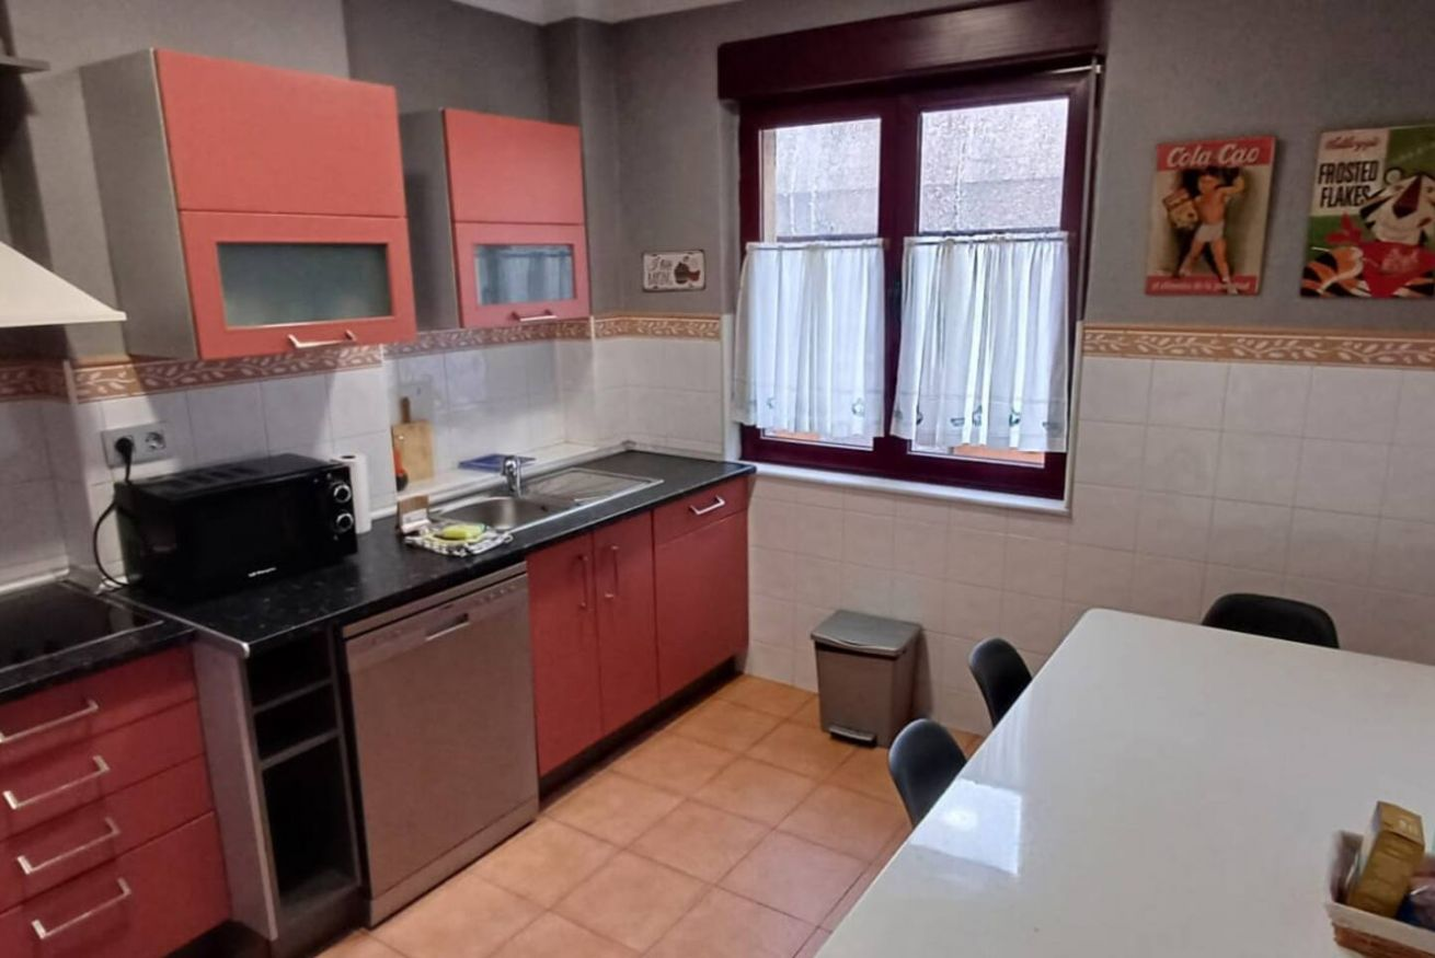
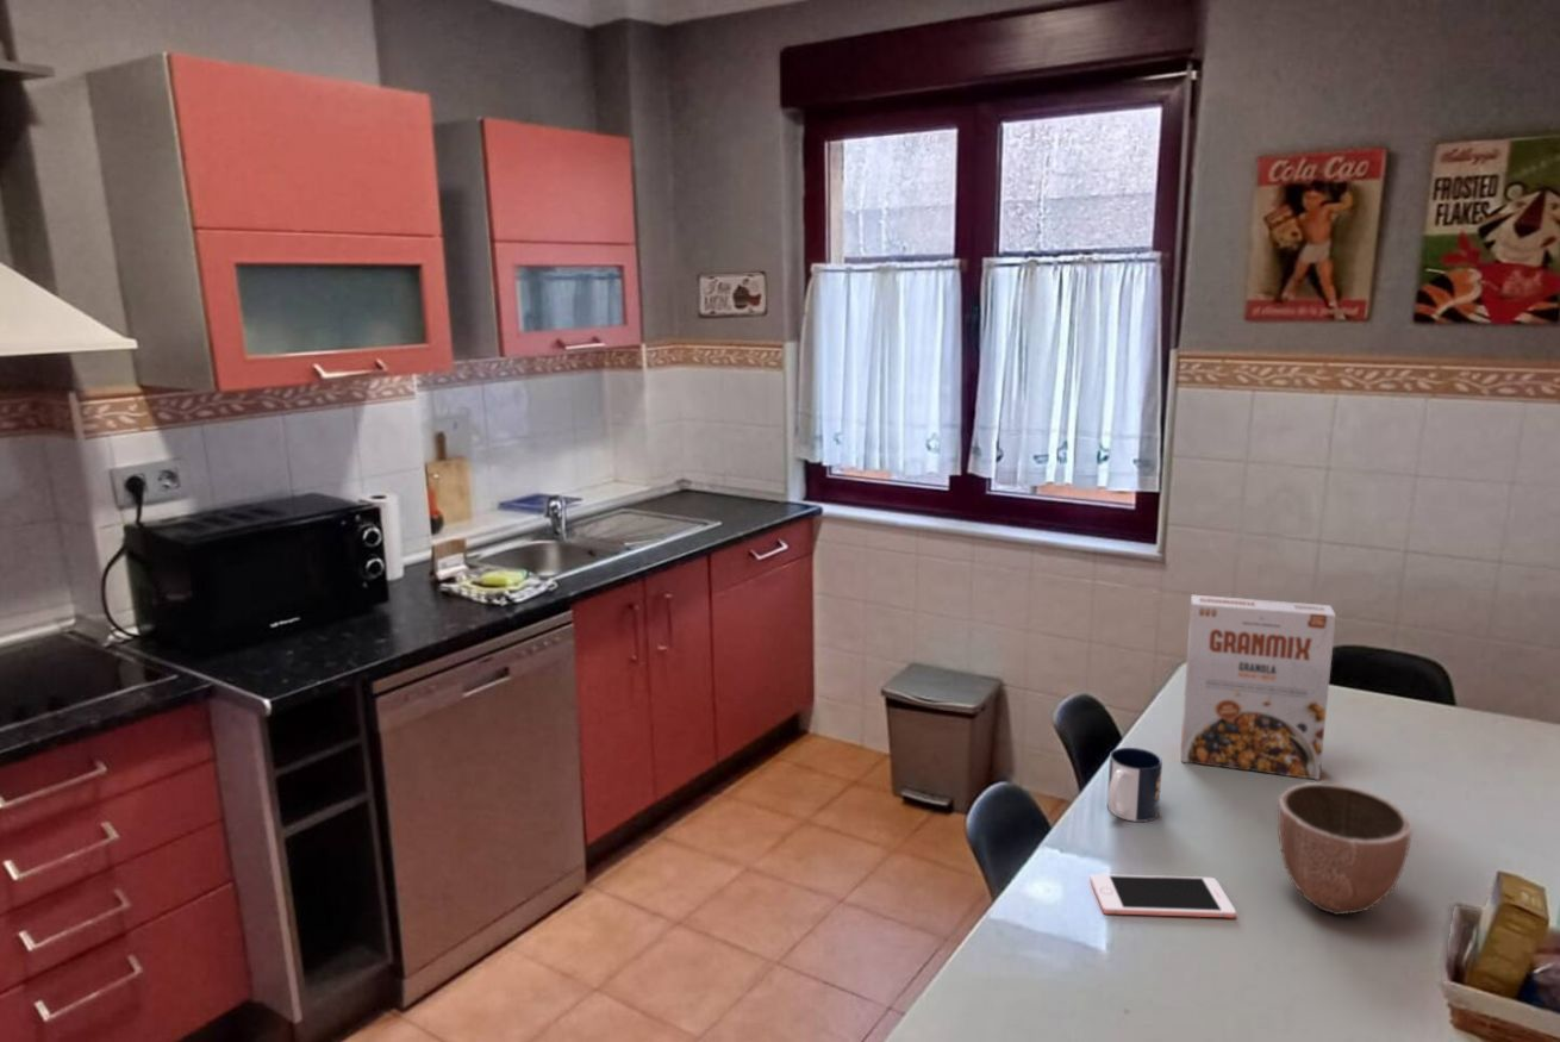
+ mug (1128, 787)
+ cell phone (1160, 896)
+ cereal box (1254, 685)
+ decorative bowl (1337, 856)
